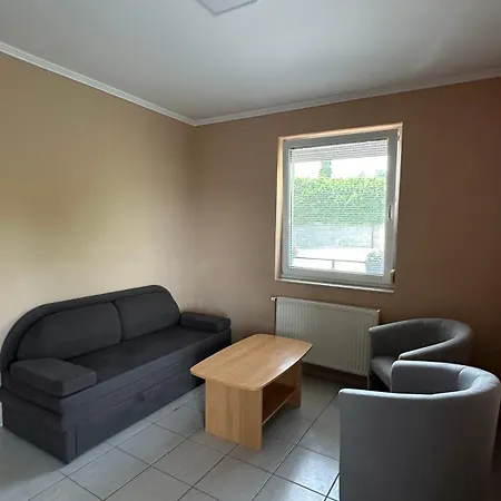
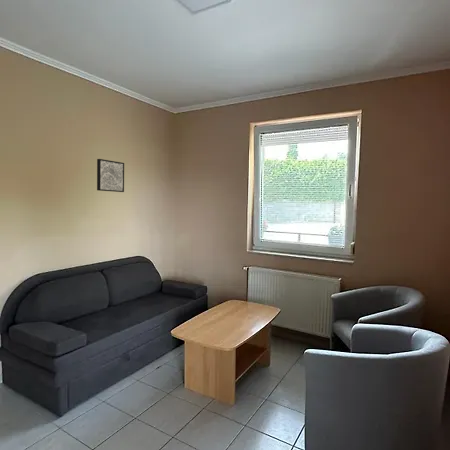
+ wall art (111, 176)
